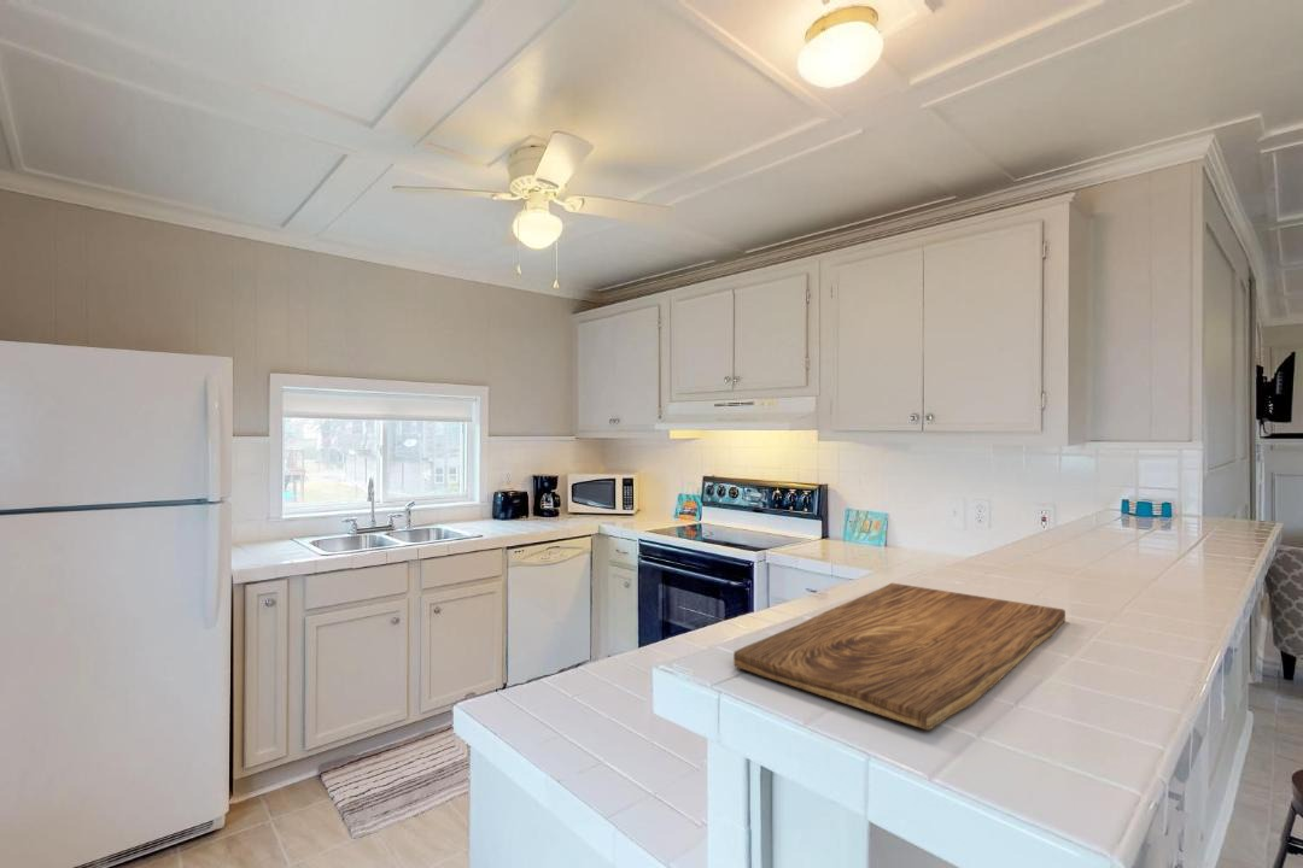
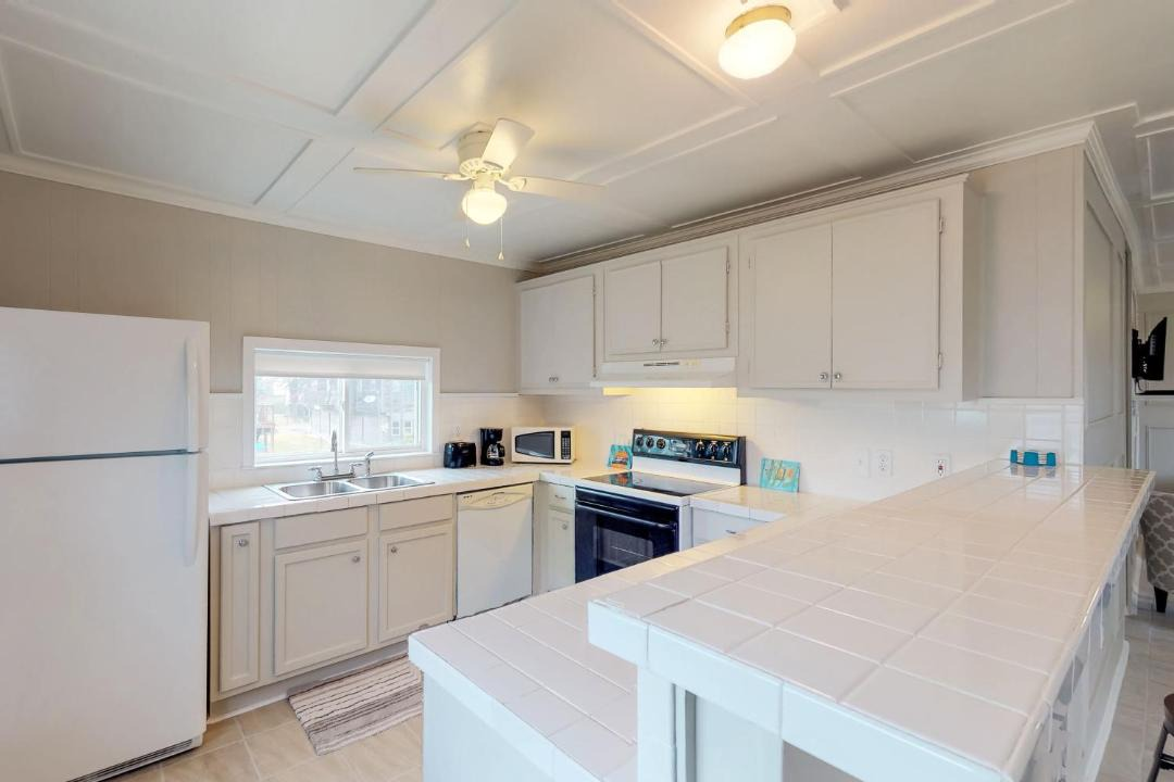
- cutting board (913, 634)
